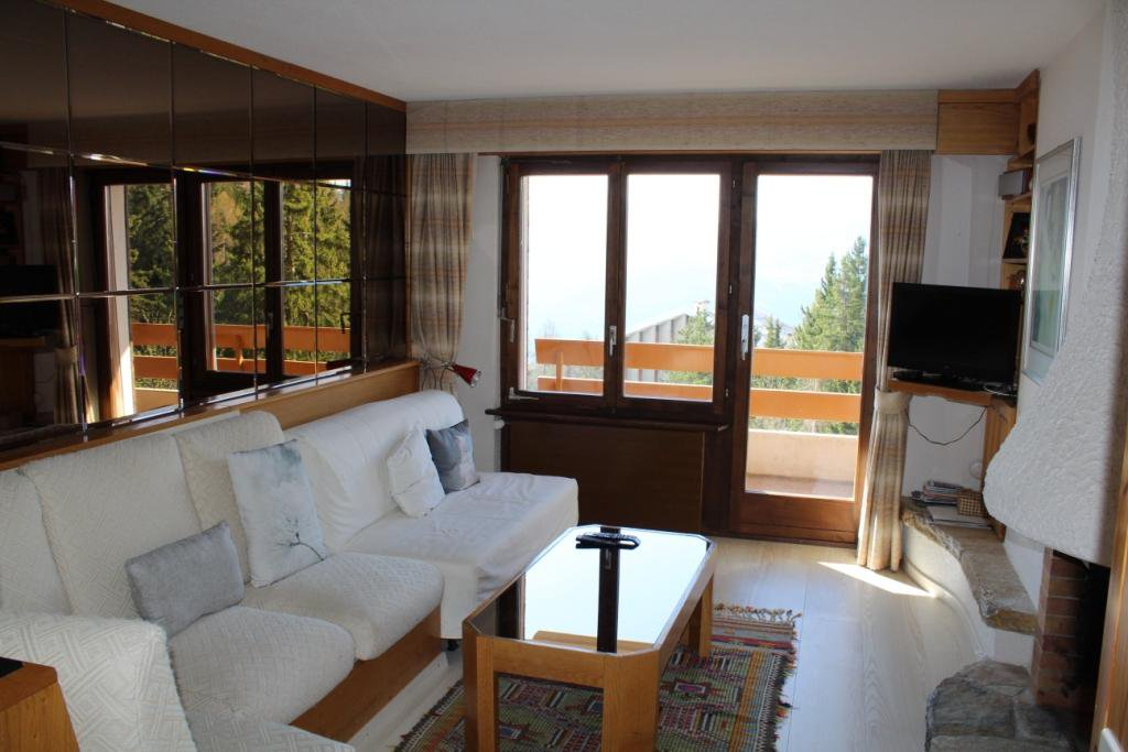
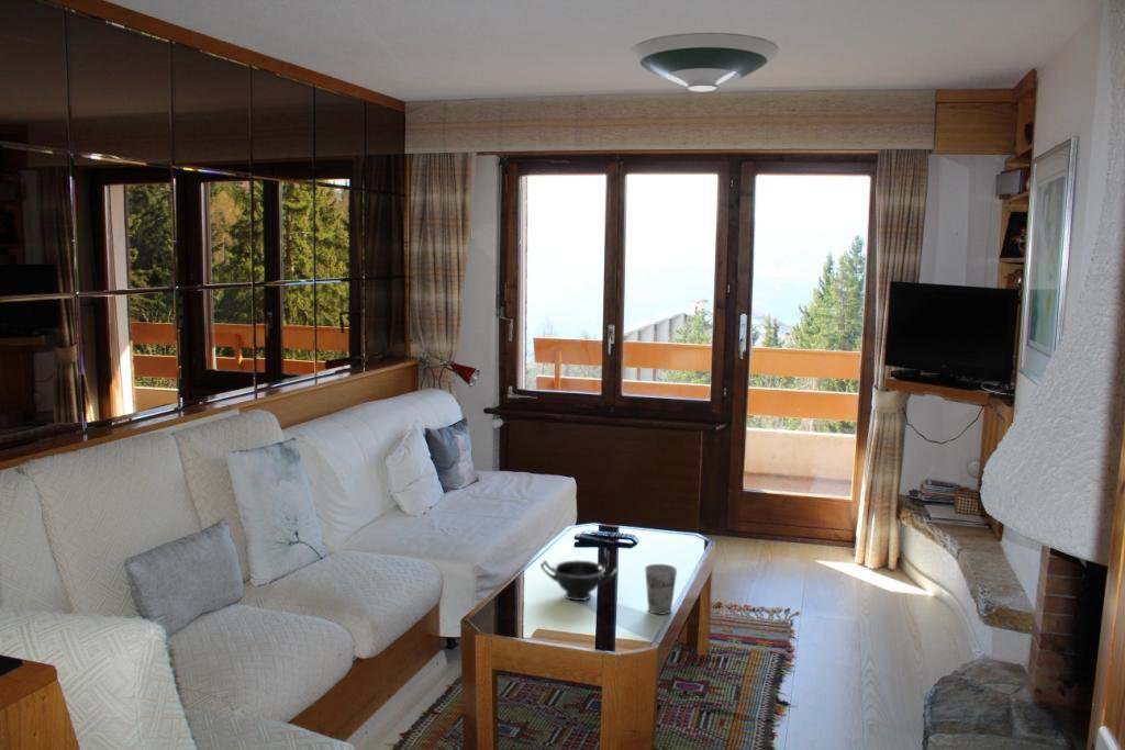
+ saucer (702, 70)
+ cup (660, 590)
+ bowl (578, 580)
